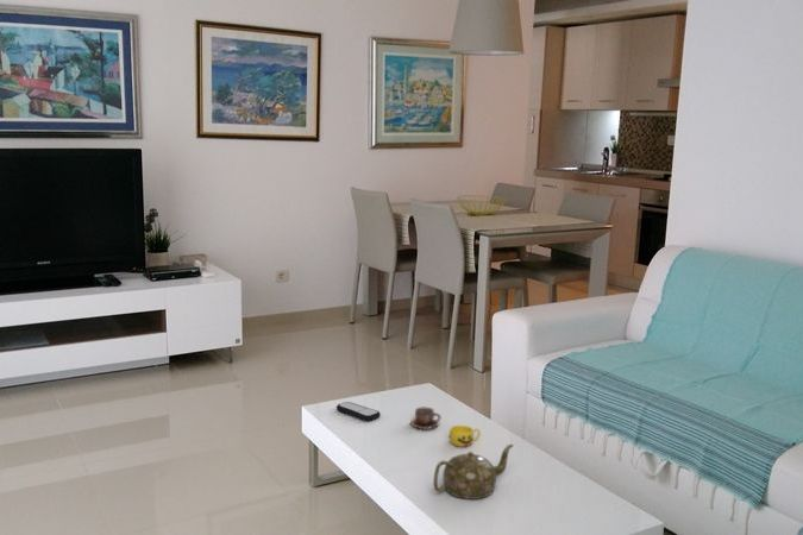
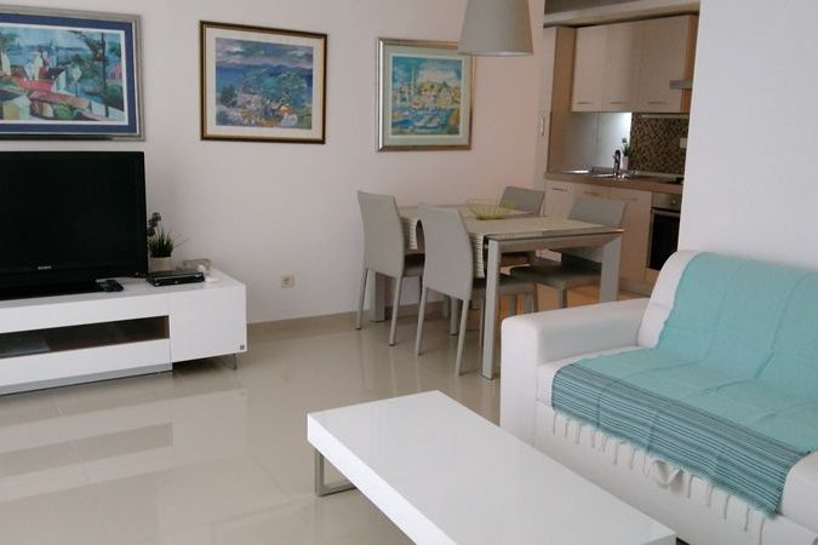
- cup (464, 435)
- teapot (473, 468)
- cup (425, 417)
- remote control (357, 410)
